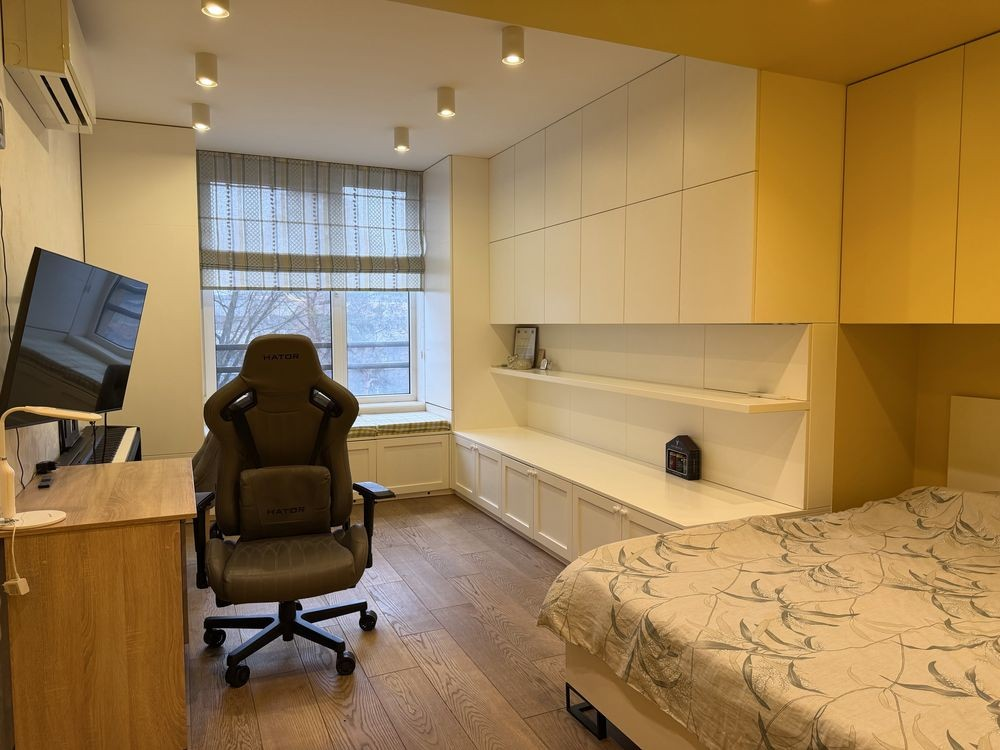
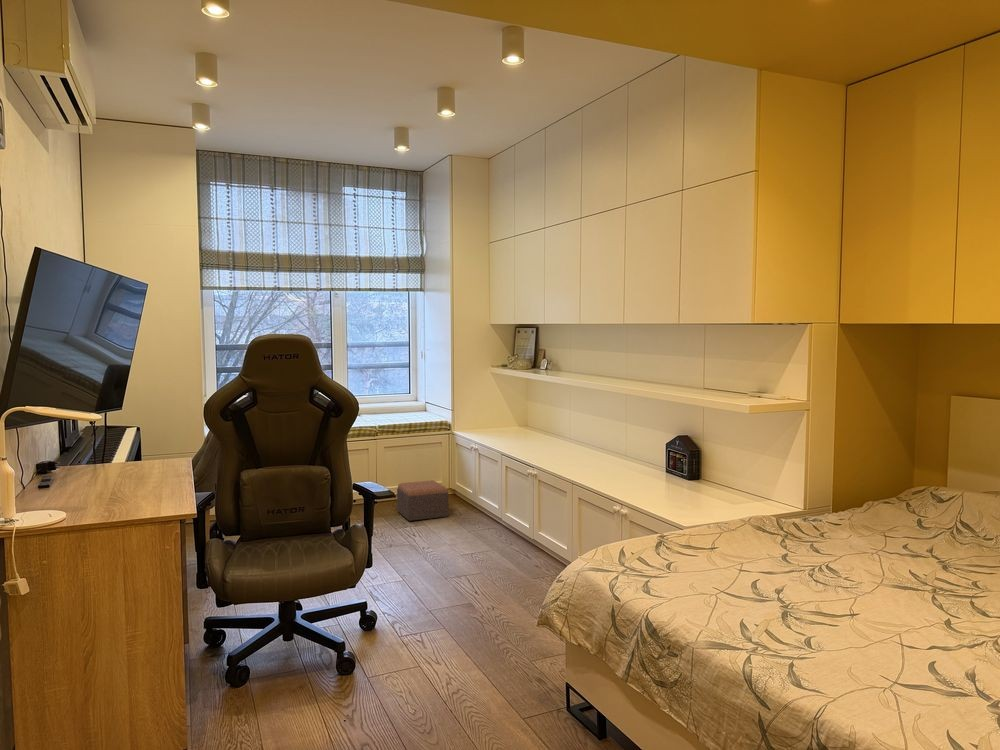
+ footstool (422, 499)
